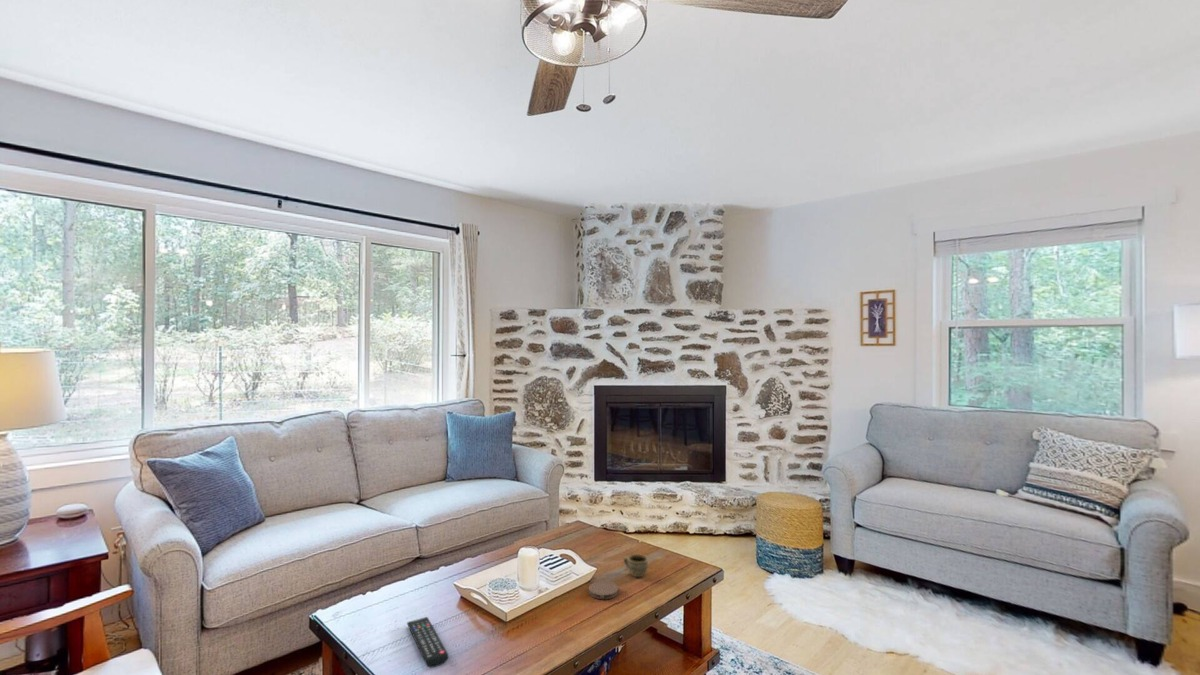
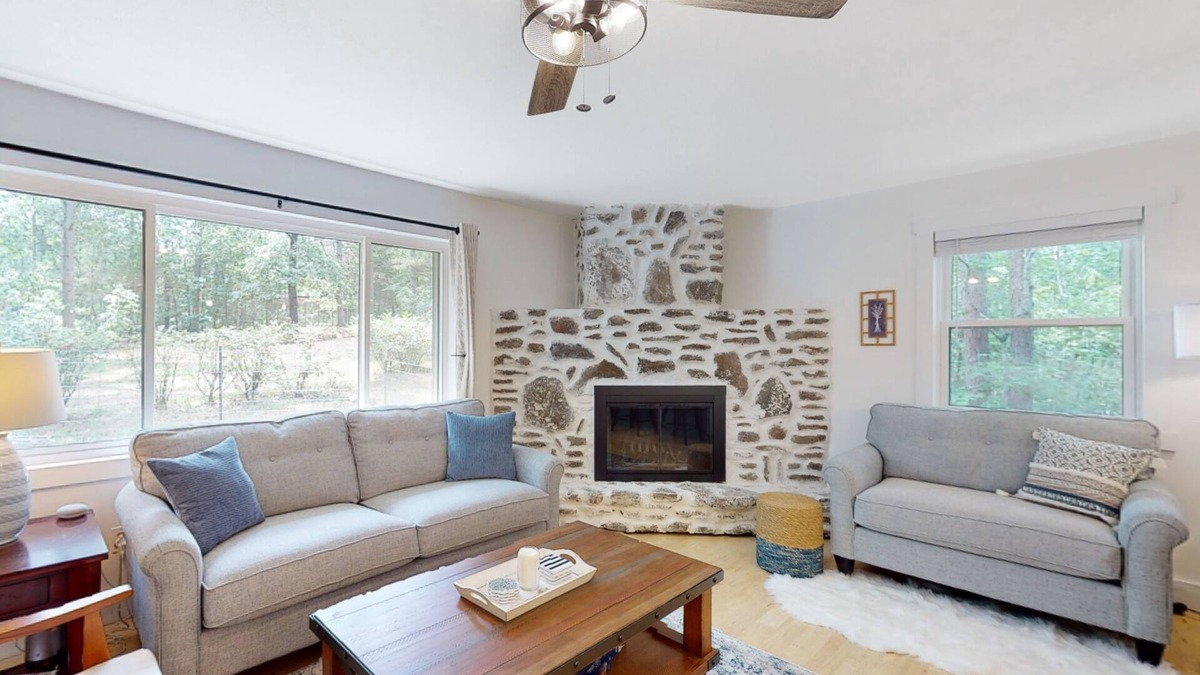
- coaster (603, 589)
- cup (635, 565)
- remote control (426, 640)
